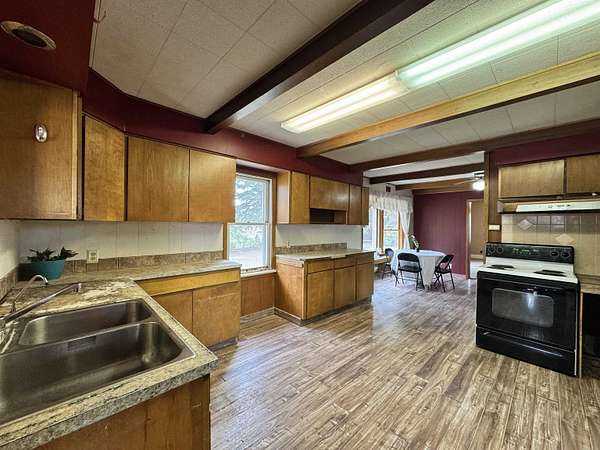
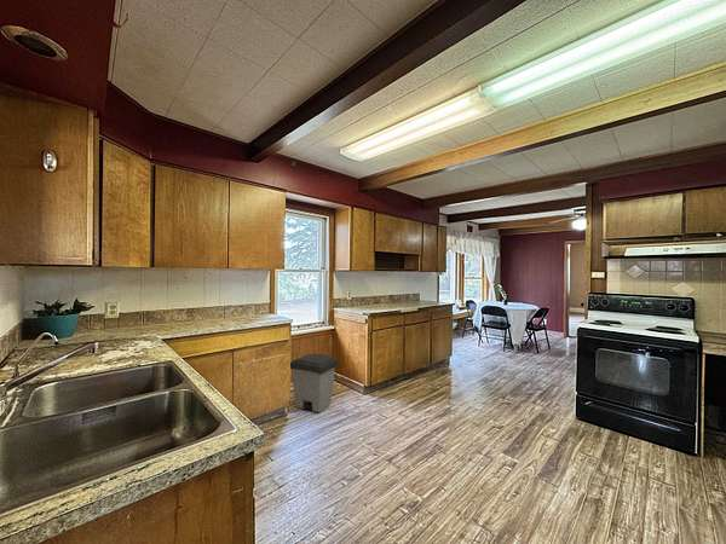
+ trash can (313, 381)
